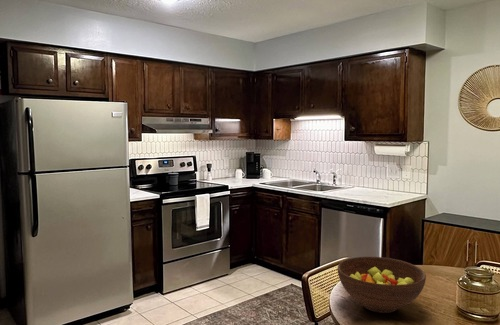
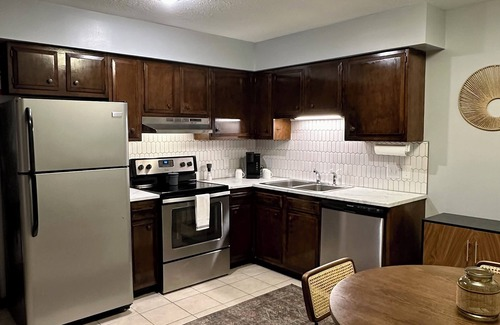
- fruit bowl (379, 288)
